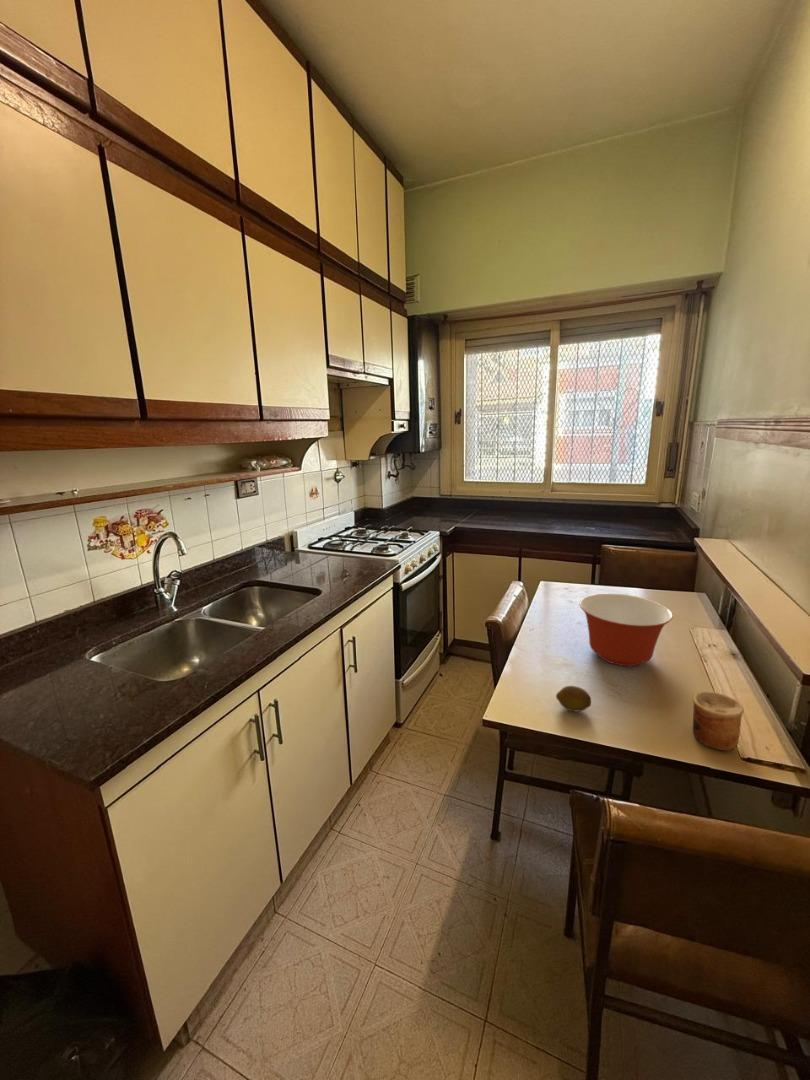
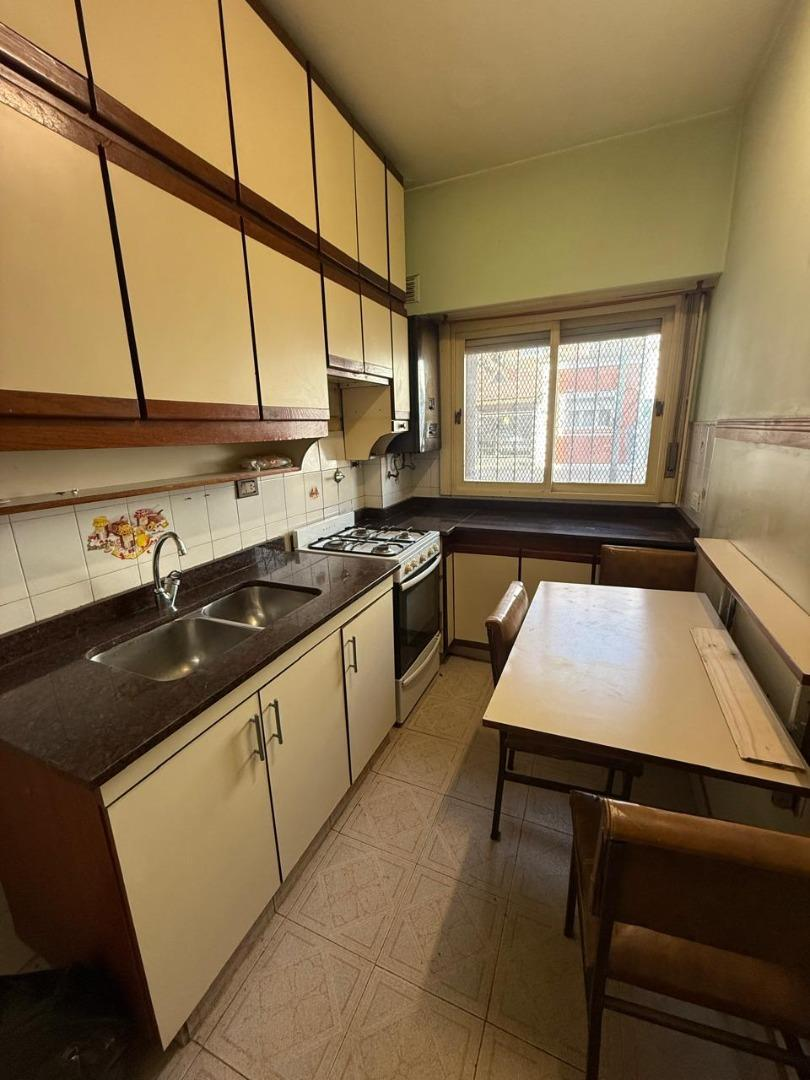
- fruit (573, 698)
- mixing bowl (621, 632)
- cup (714, 721)
